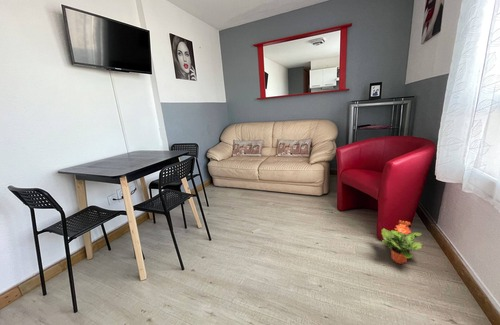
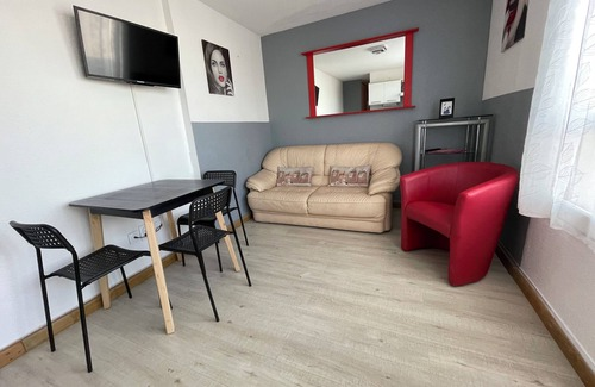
- potted plant (401, 241)
